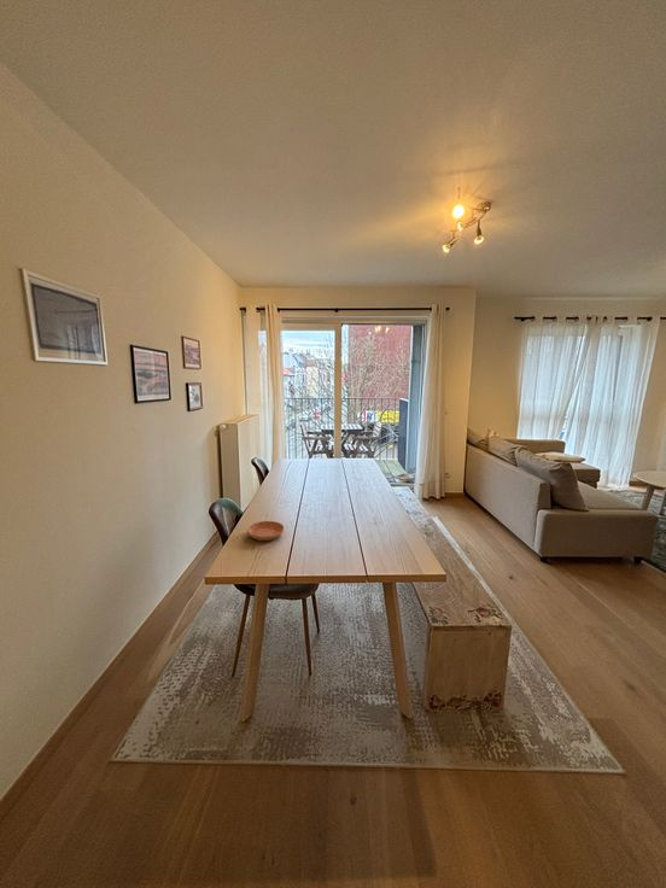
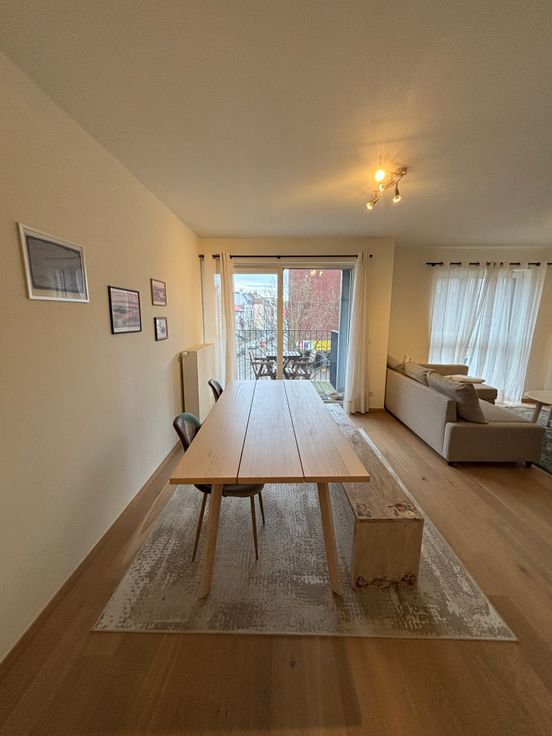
- saucer (265, 531)
